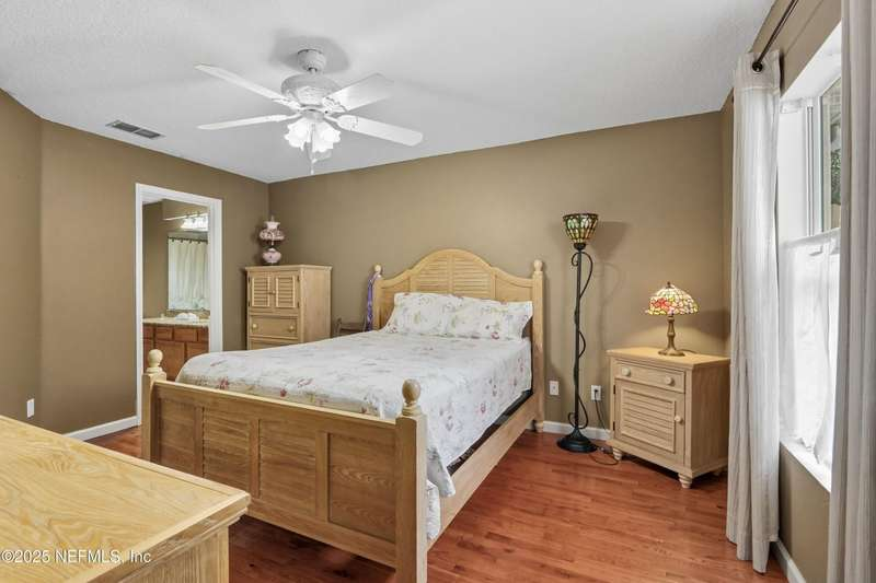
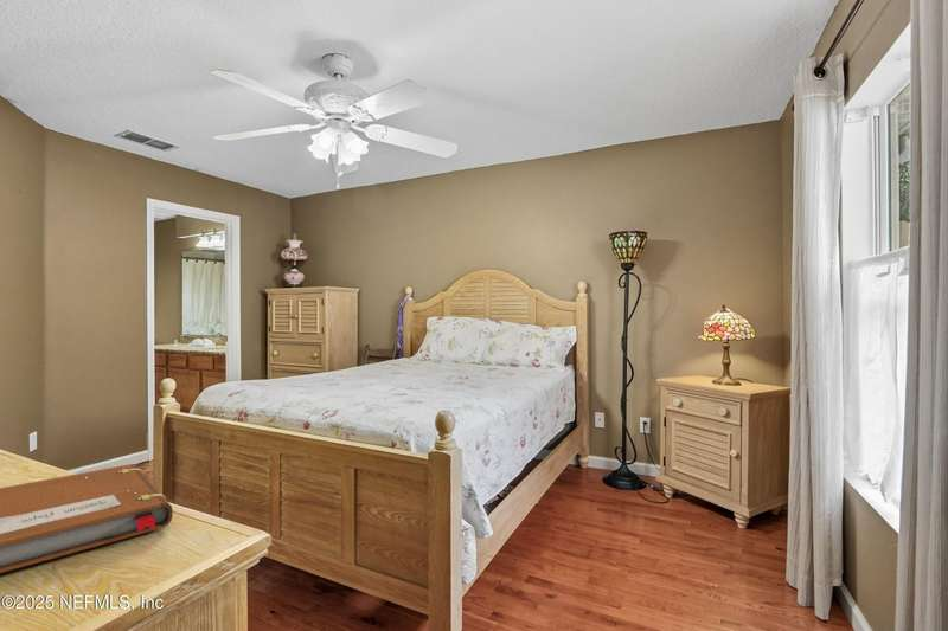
+ notebook (70, 510)
